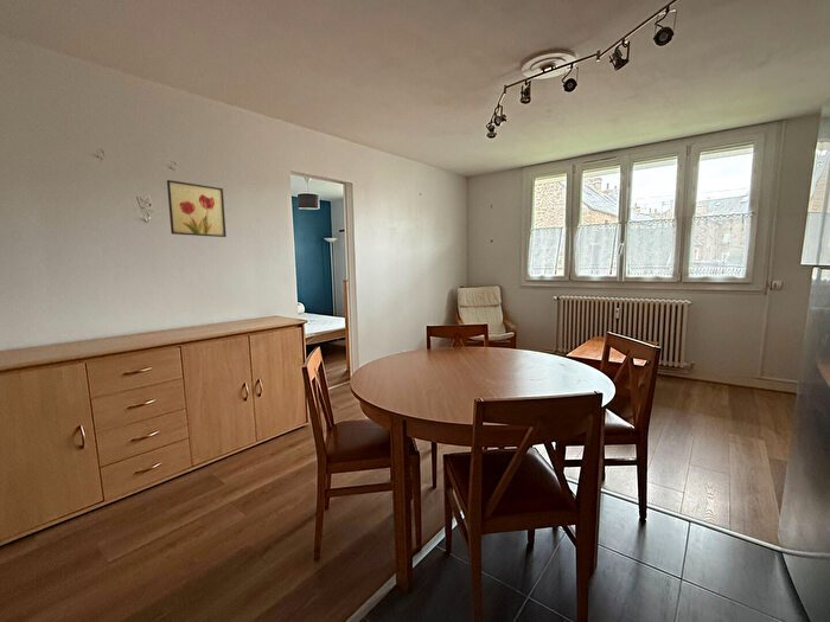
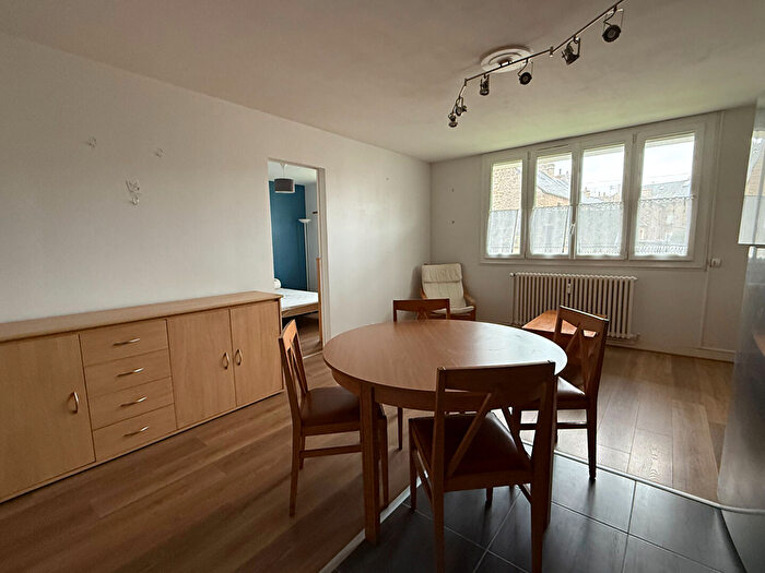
- wall art (197, 210)
